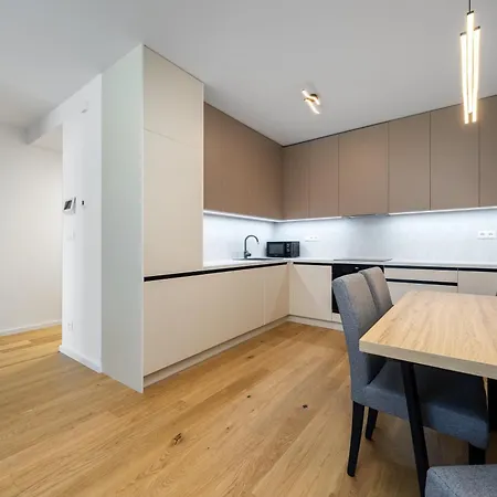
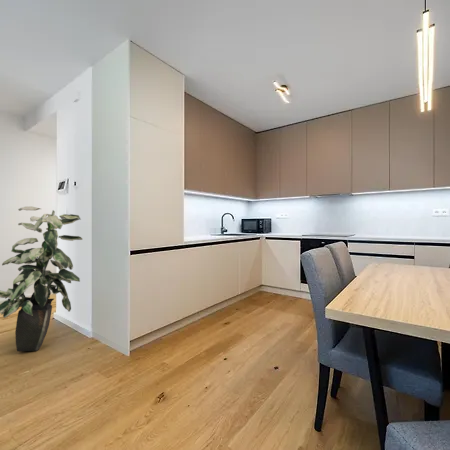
+ indoor plant (39, 276)
